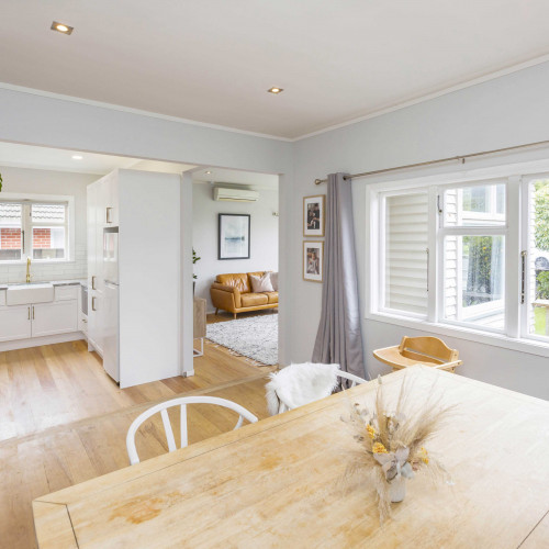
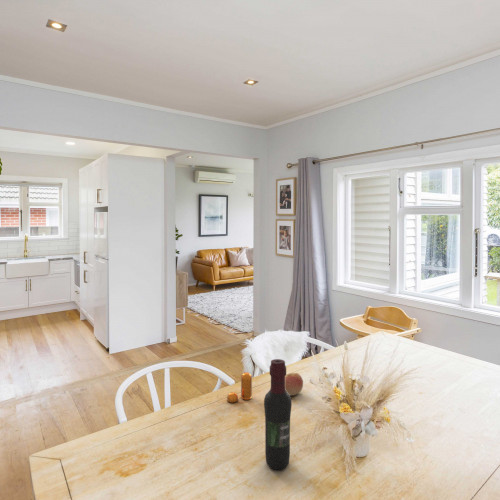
+ wine bottle (277, 412)
+ pepper shaker (241, 386)
+ apple (291, 383)
